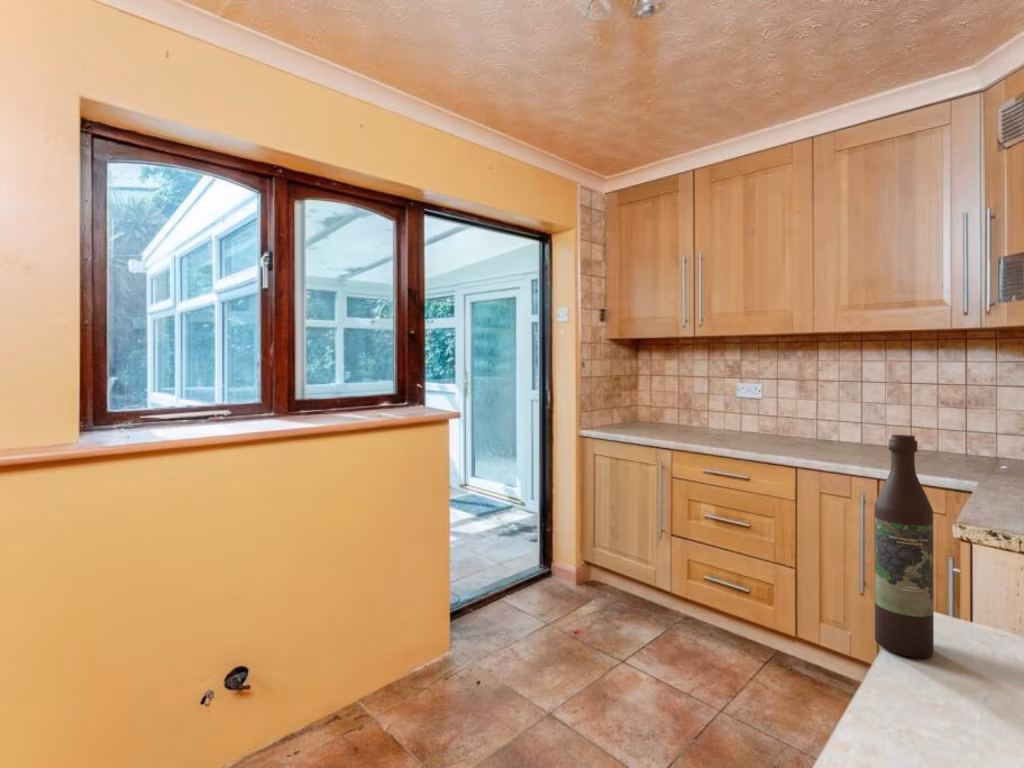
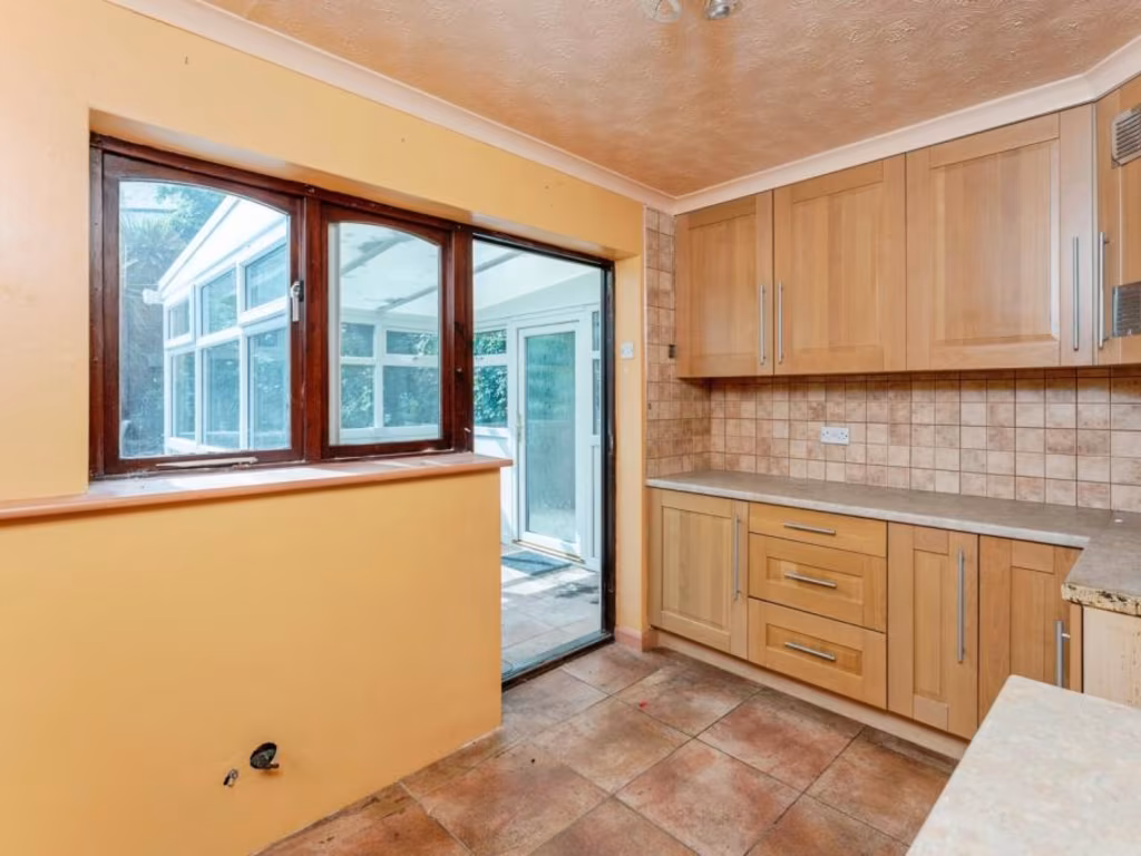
- wine bottle (903, 540)
